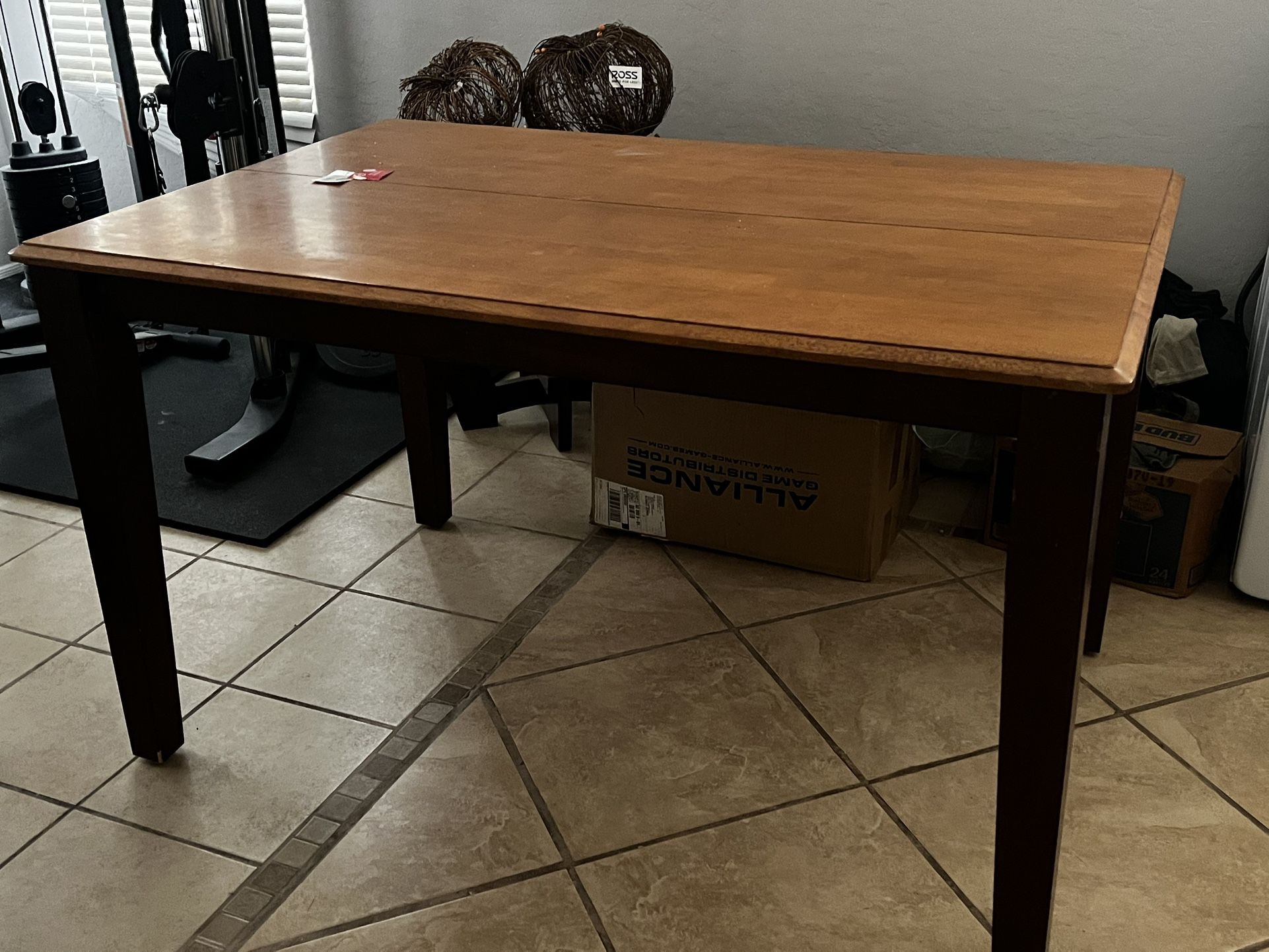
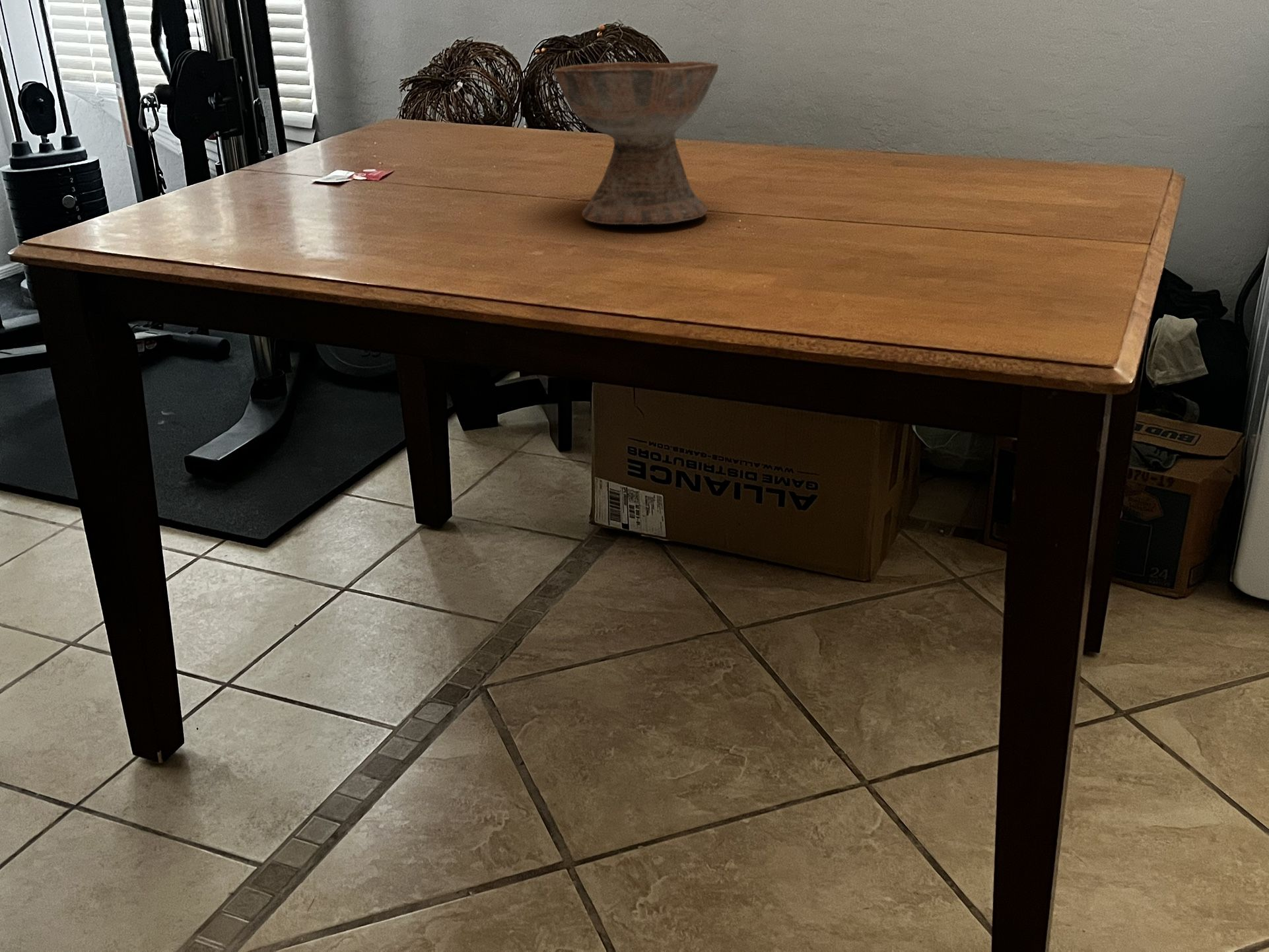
+ ceramic bowl (636, 139)
